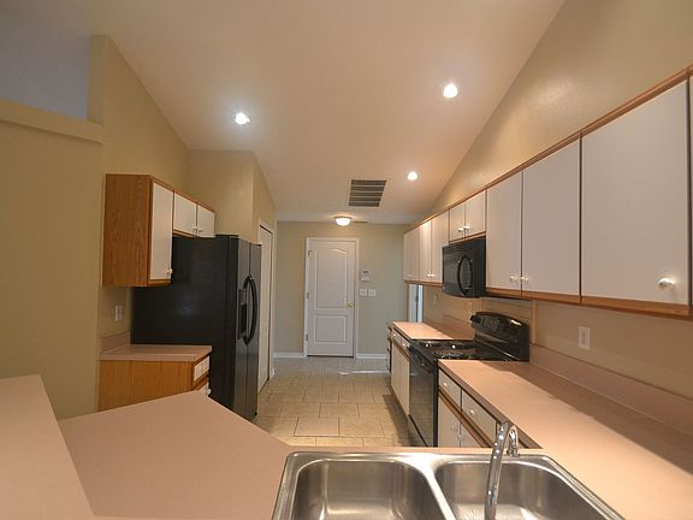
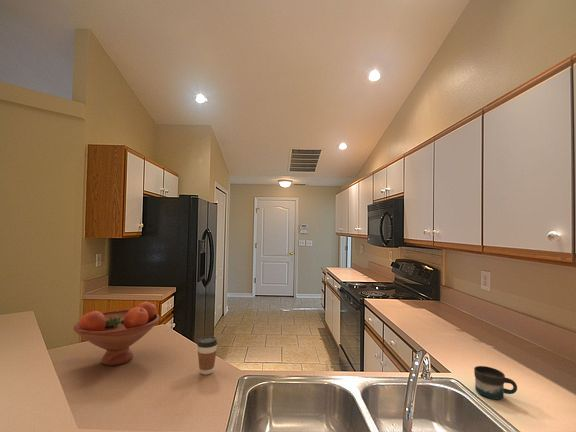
+ coffee cup (207, 355)
+ fruit bowl (118, 332)
+ mug (492, 383)
